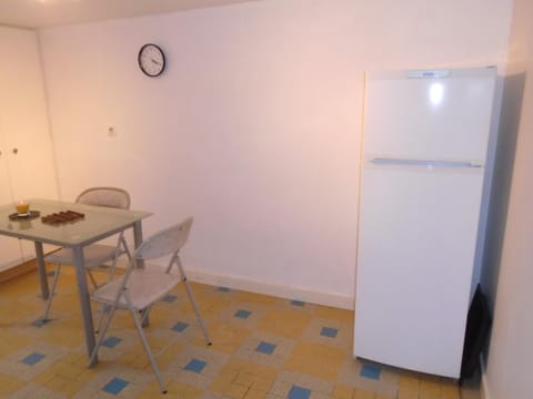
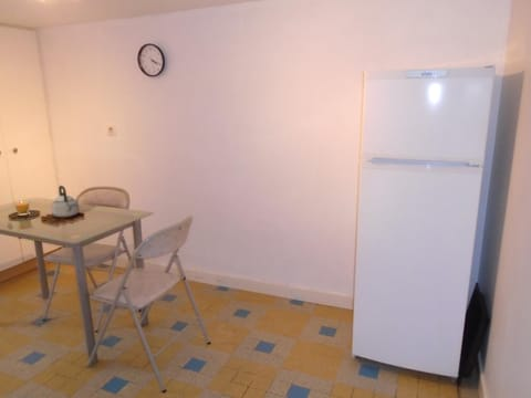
+ teapot (65, 201)
